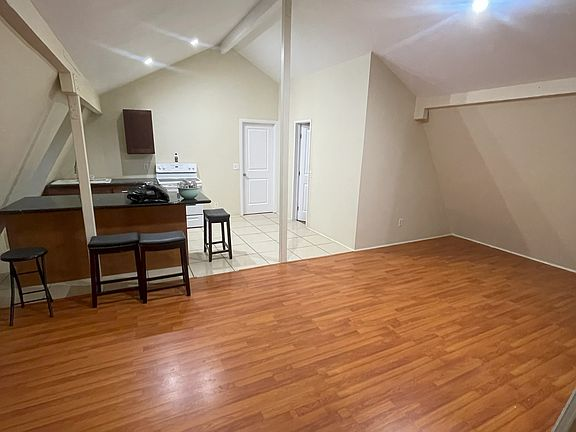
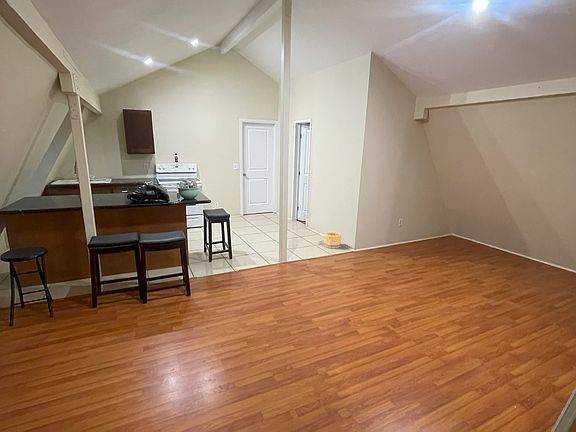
+ basket (332, 239)
